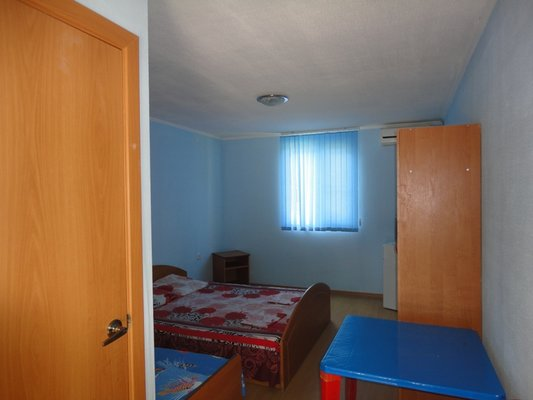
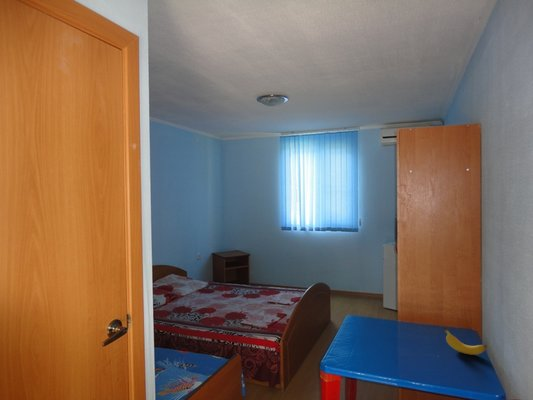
+ banana (462, 343)
